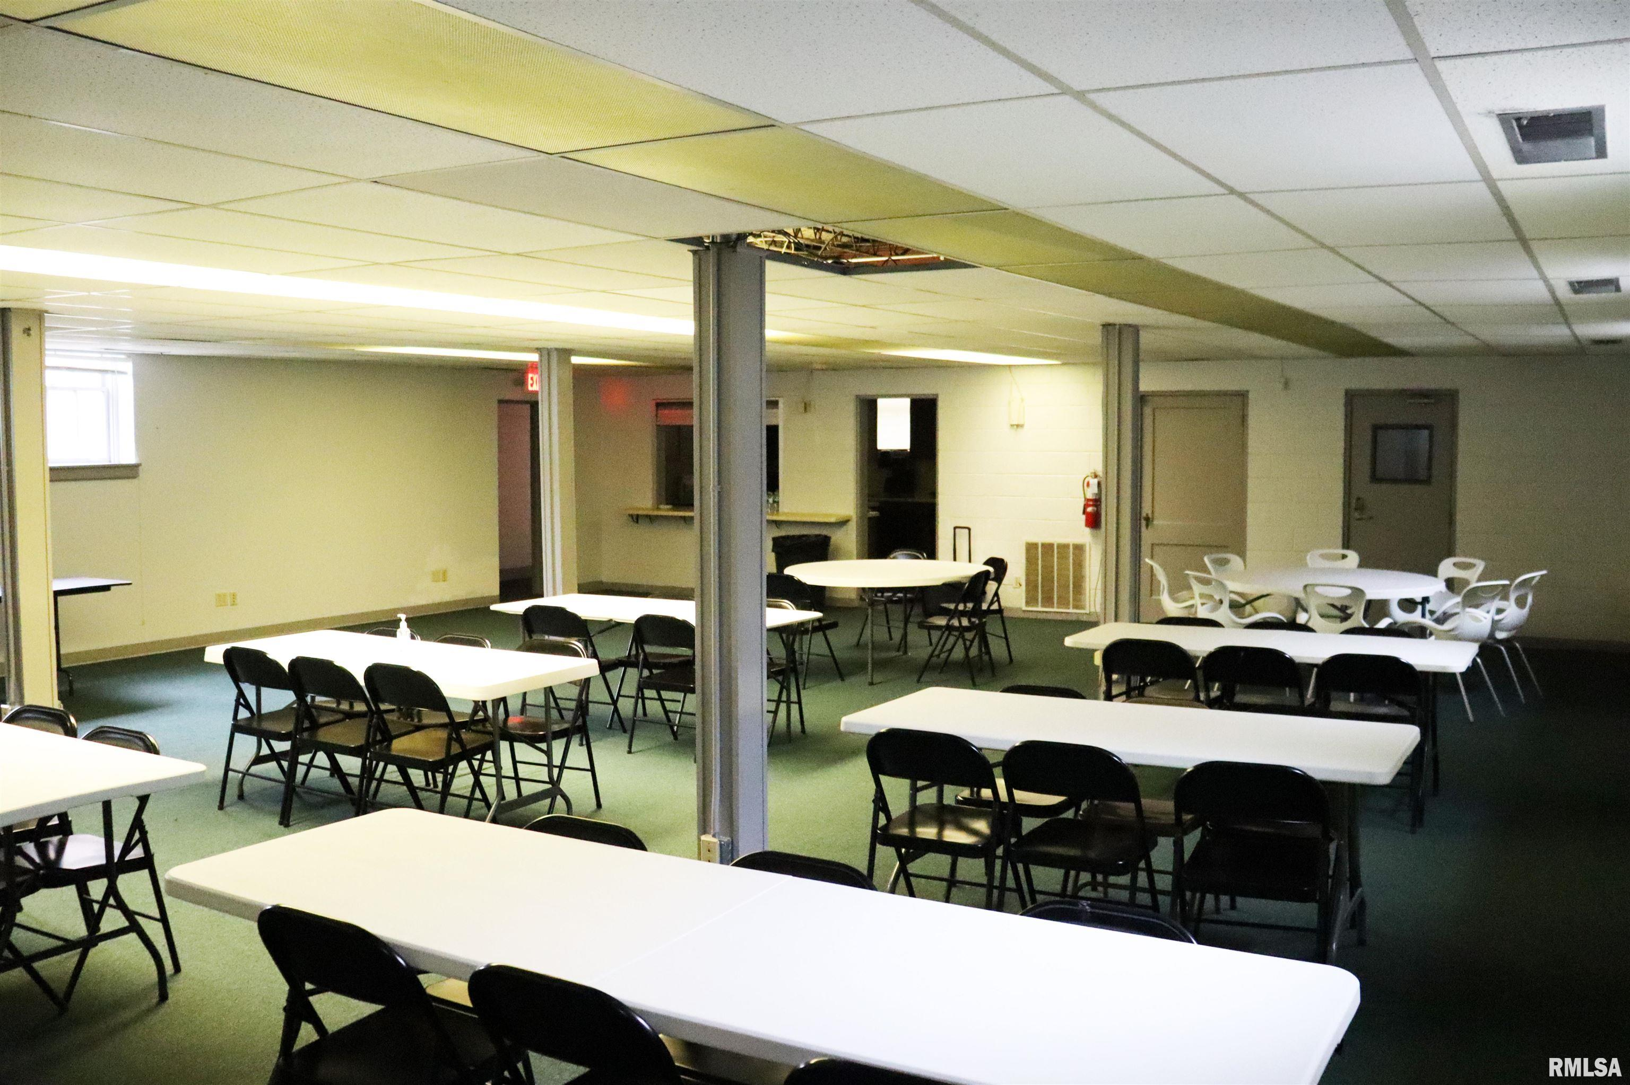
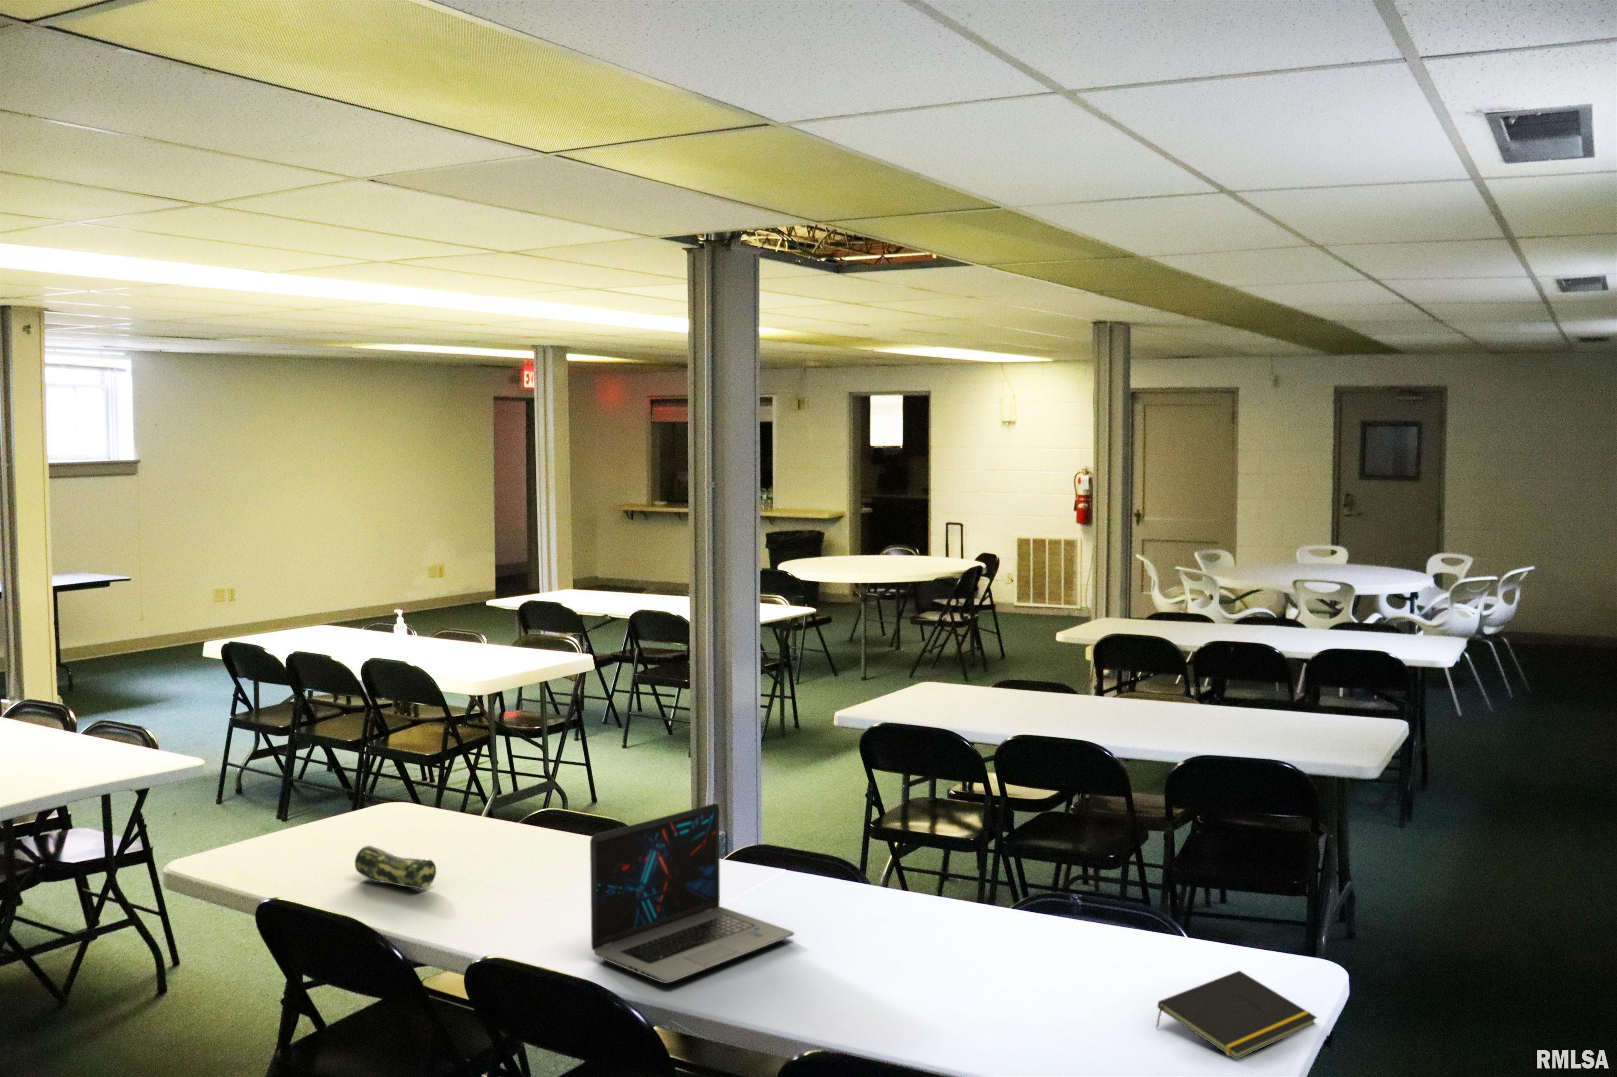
+ notepad (1237, 1012)
+ laptop (694, 889)
+ pencil case (397, 868)
